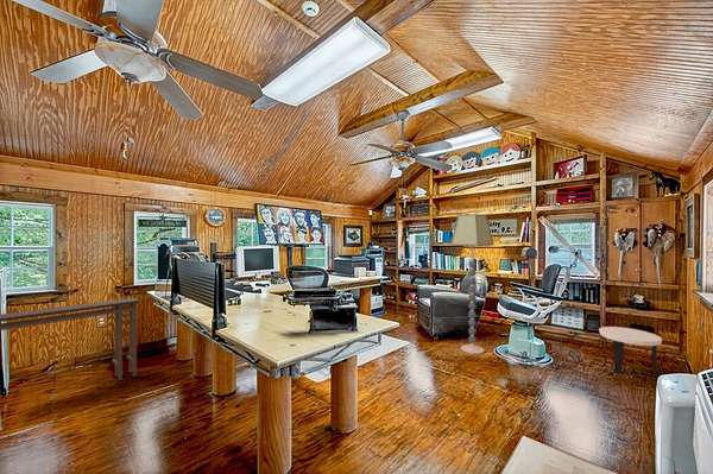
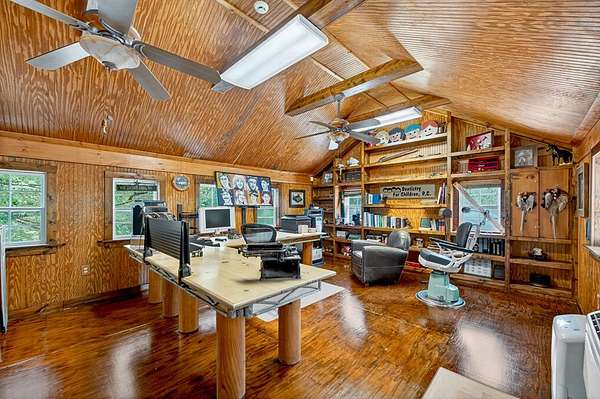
- floor lamp (472, 282)
- side table (623, 350)
- console table (52, 322)
